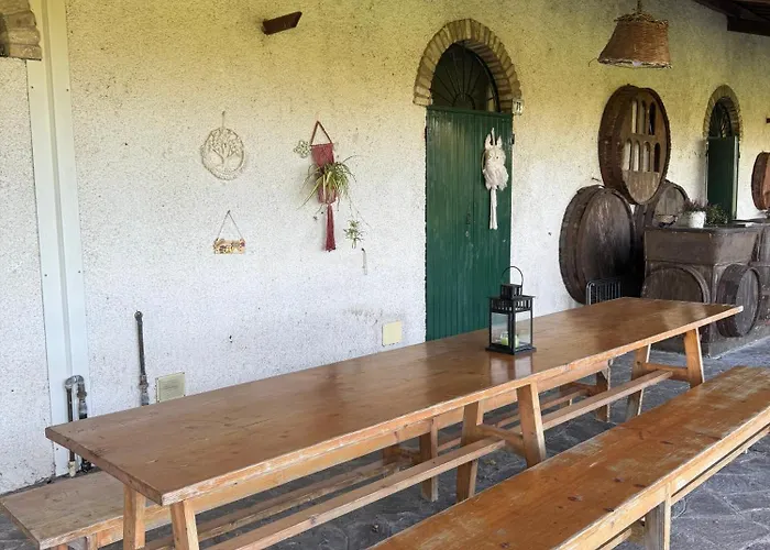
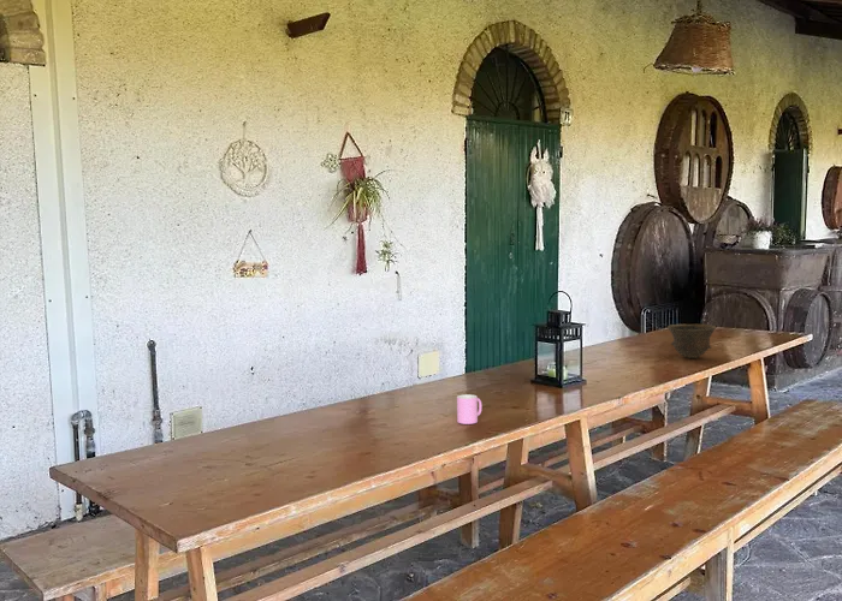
+ cup (470, 407)
+ bowl (690, 341)
